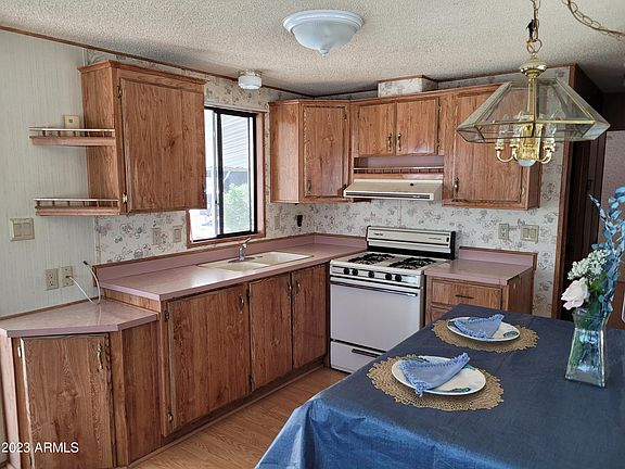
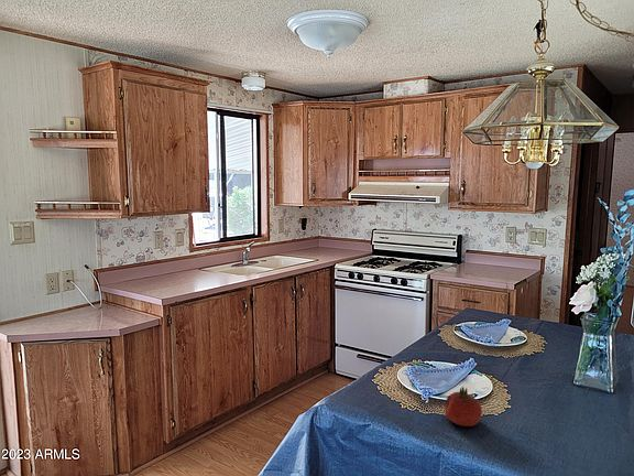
+ fruit (461, 403)
